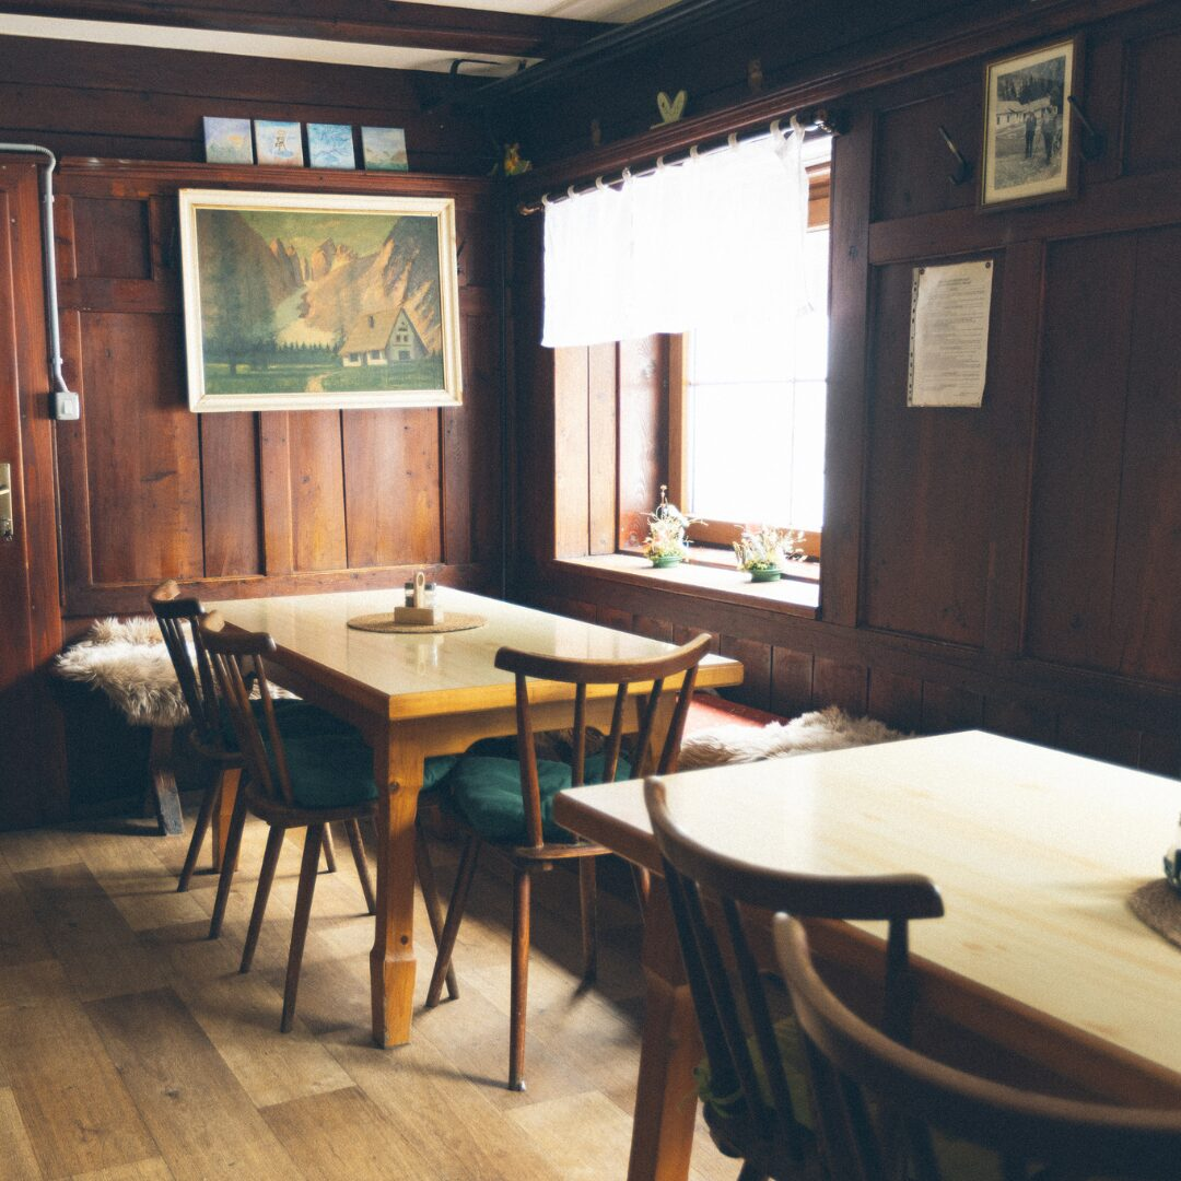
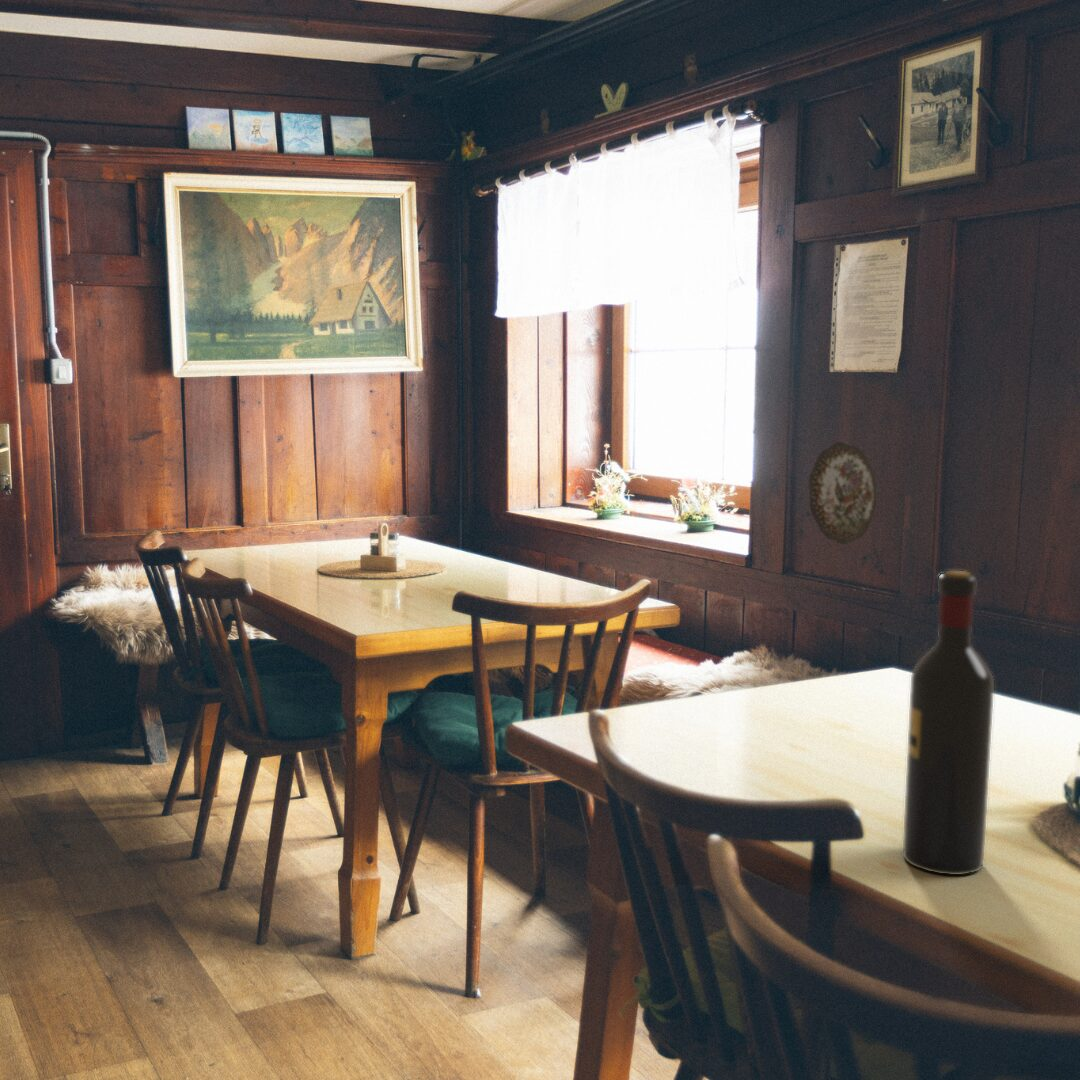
+ decorative plate (844, 493)
+ wine bottle (950, 718)
